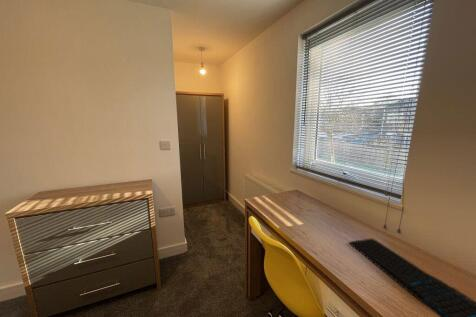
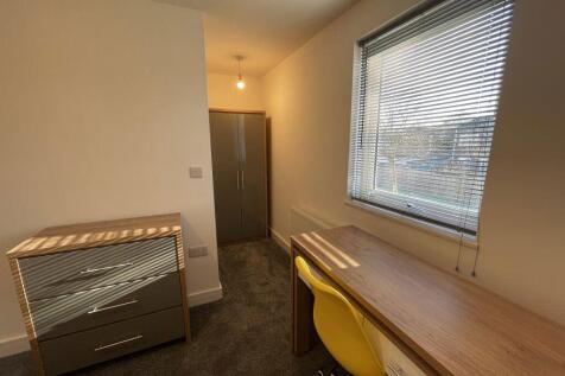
- keyboard (404, 269)
